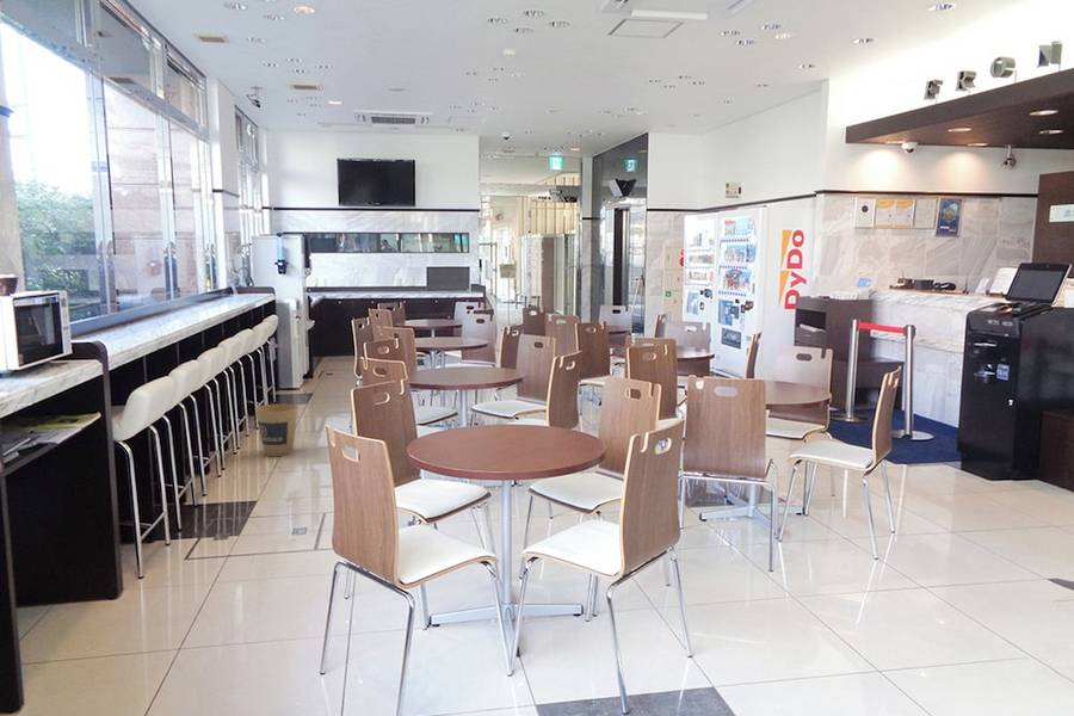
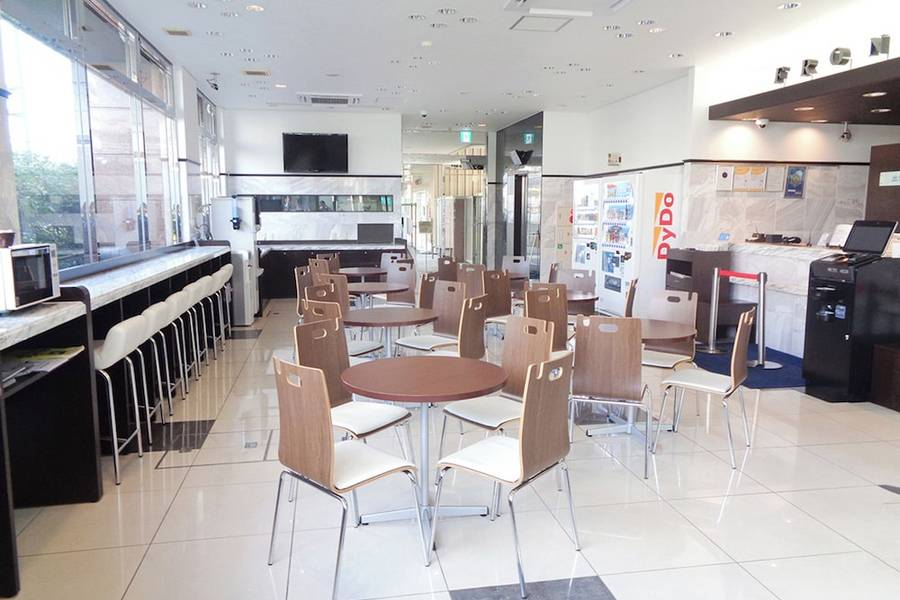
- trash can (277, 430)
